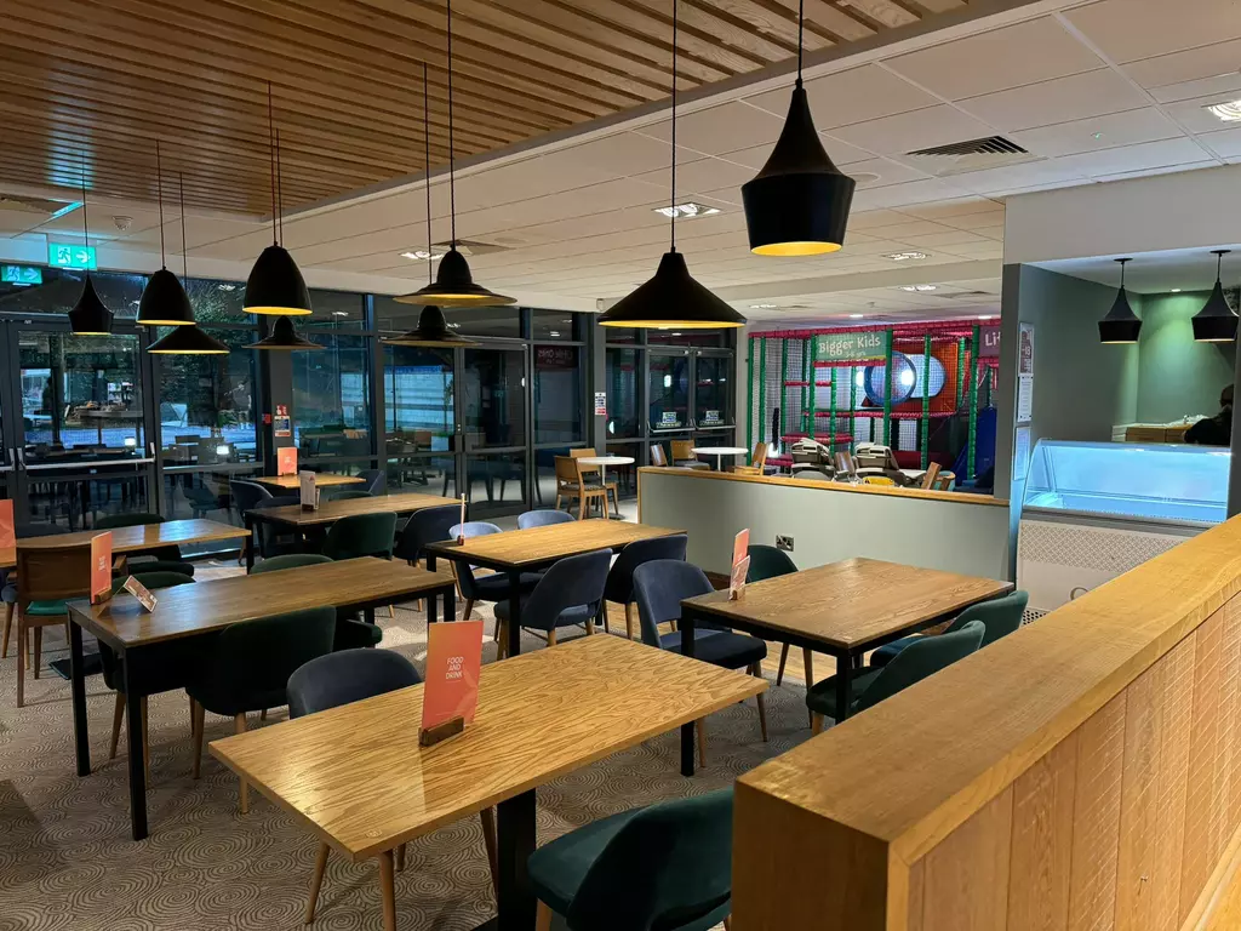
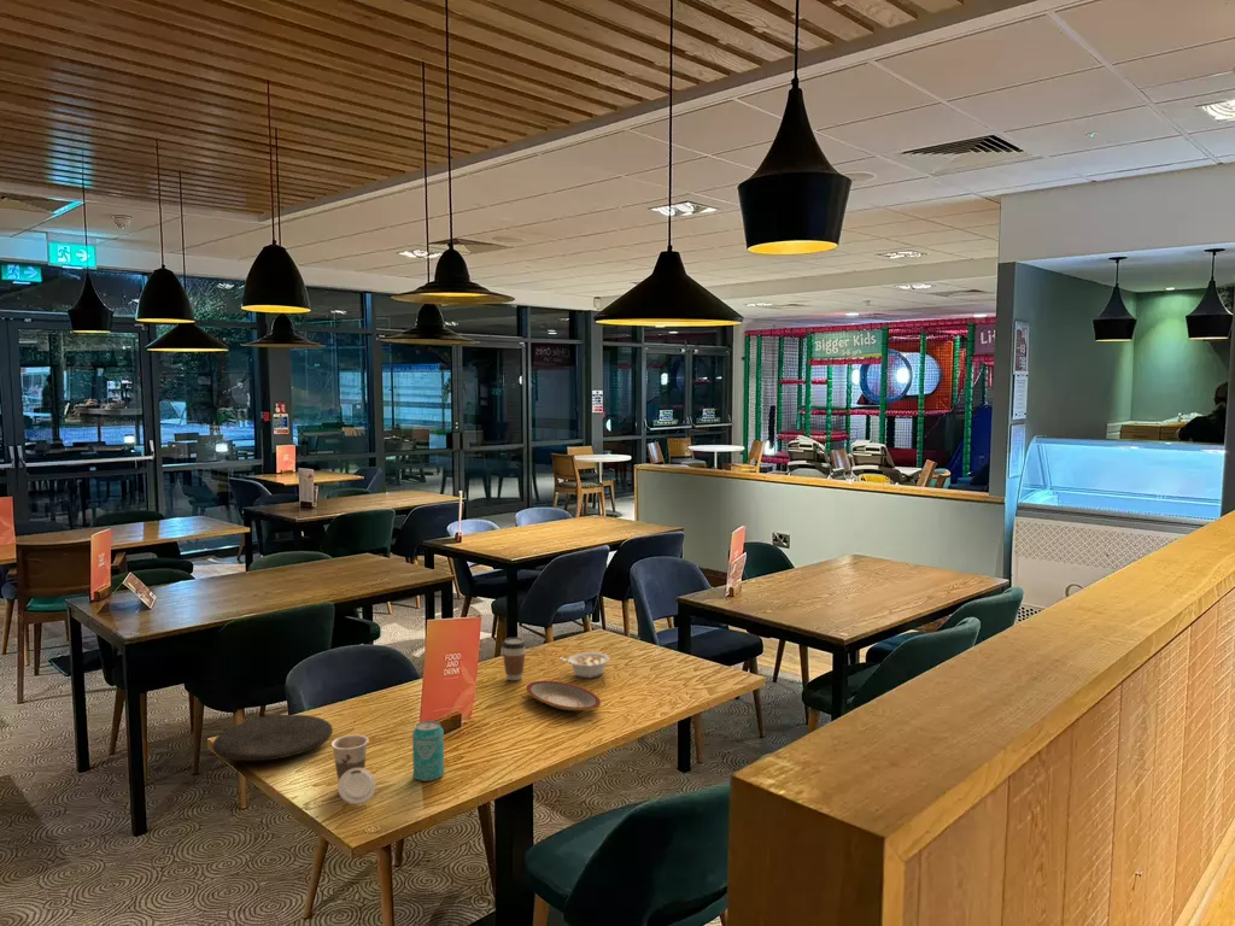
+ plate (562, 698)
+ legume (587, 664)
+ cup (353, 768)
+ coffee cup (514, 658)
+ plate (274, 740)
+ beverage can (428, 750)
